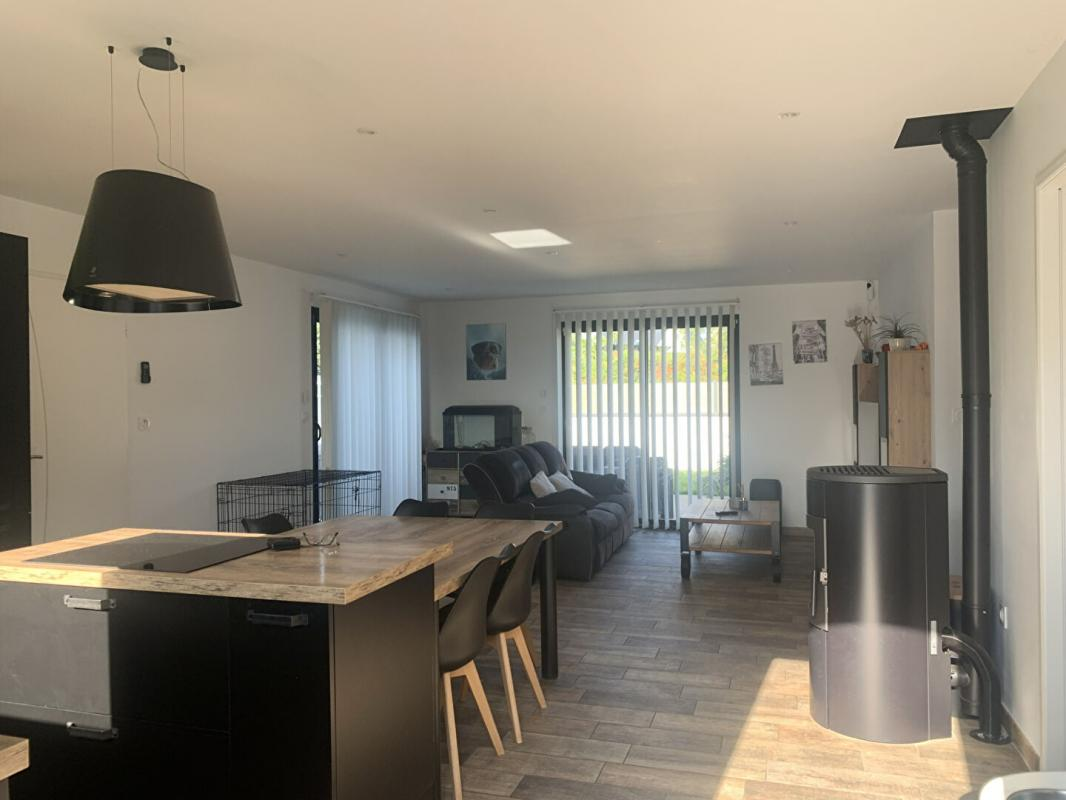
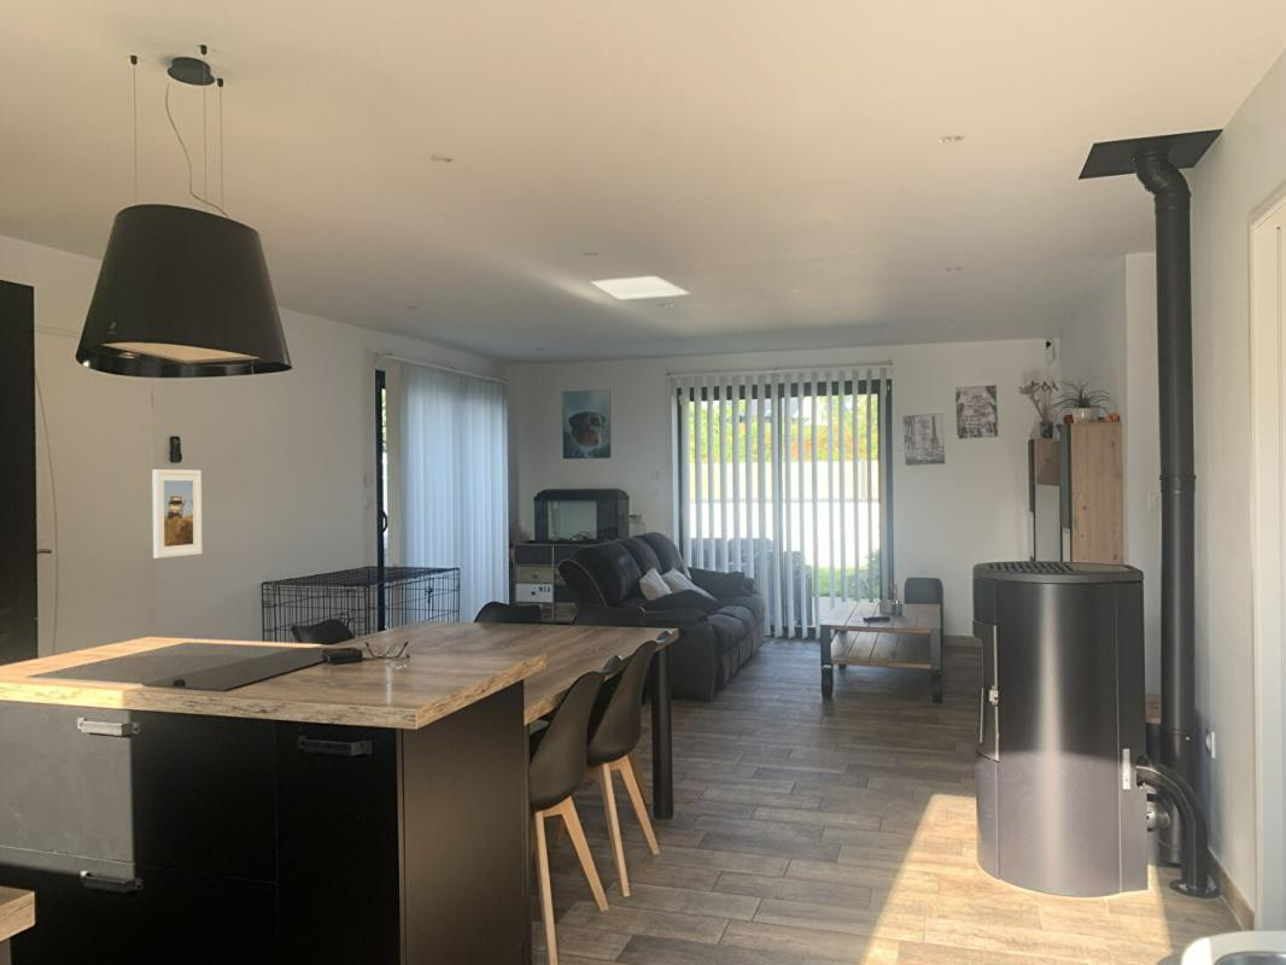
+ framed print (177, 513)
